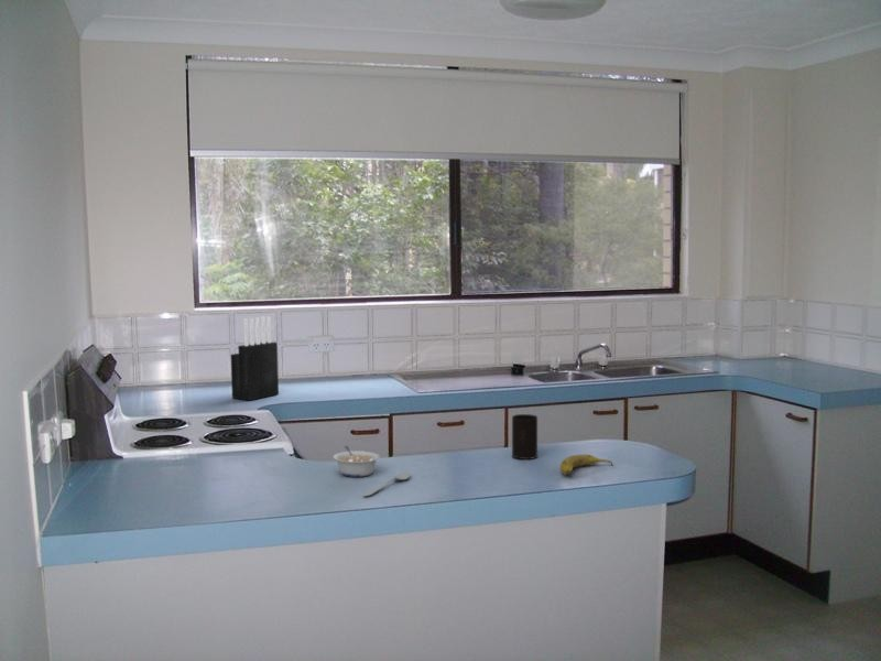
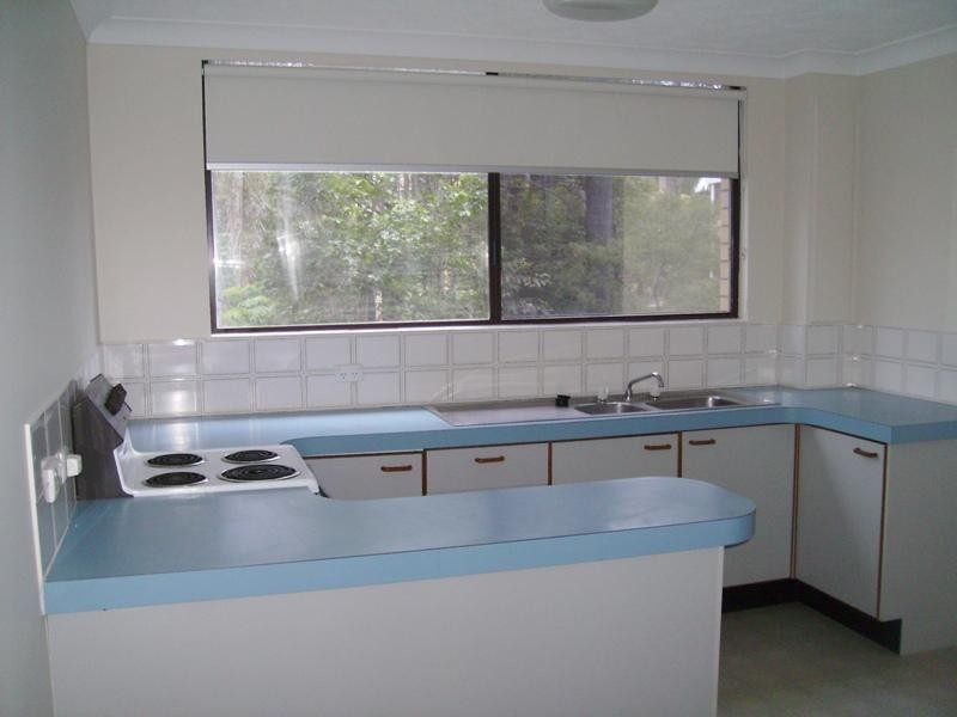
- legume (355, 462)
- spoon (387, 483)
- fruit (581, 463)
- knife block (252, 356)
- cup (524, 436)
